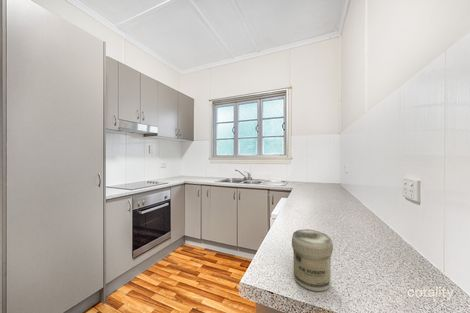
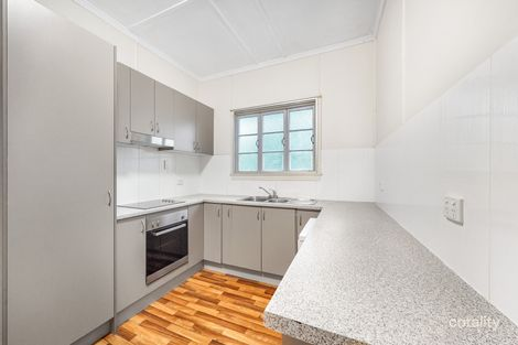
- jar (311, 257)
